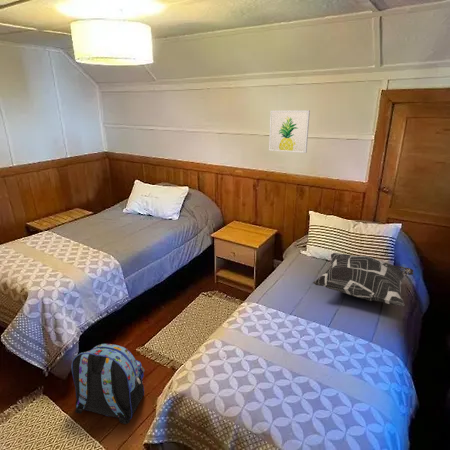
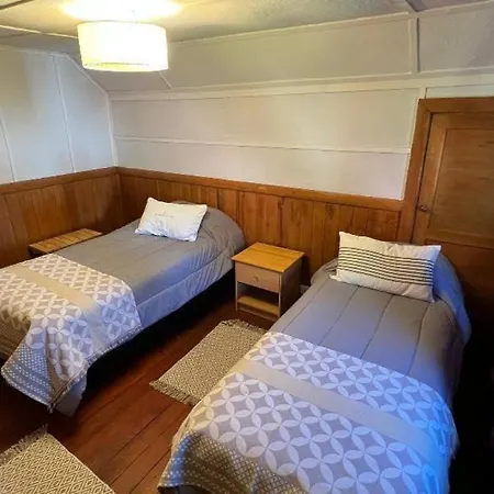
- wall art (288, 131)
- backpack (109, 374)
- decorative pillow (364, 275)
